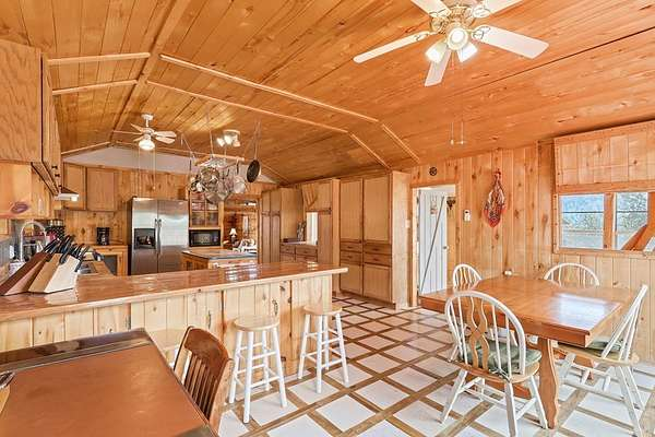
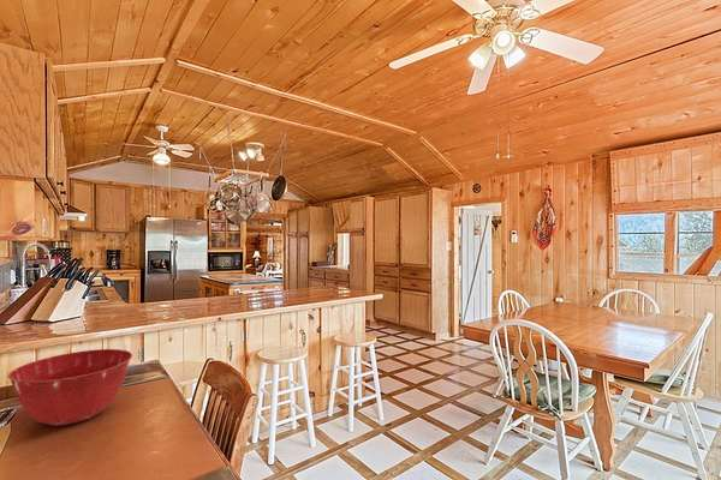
+ mixing bowl (76, 388)
